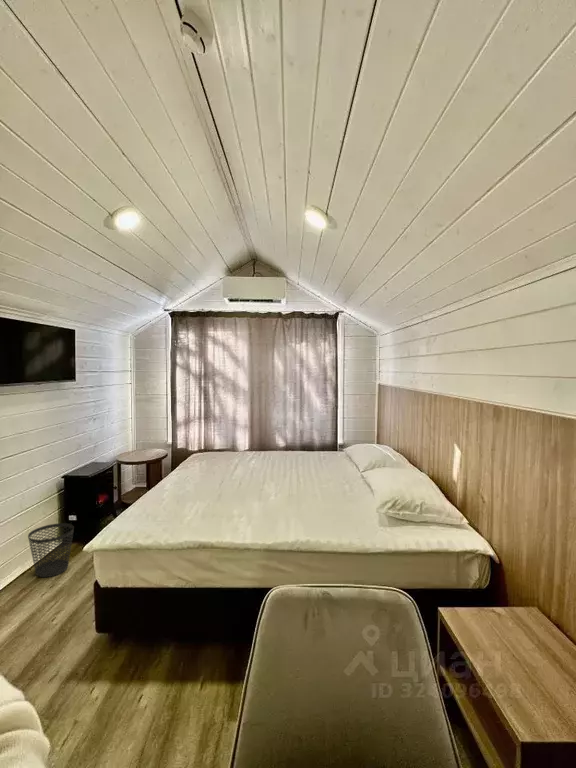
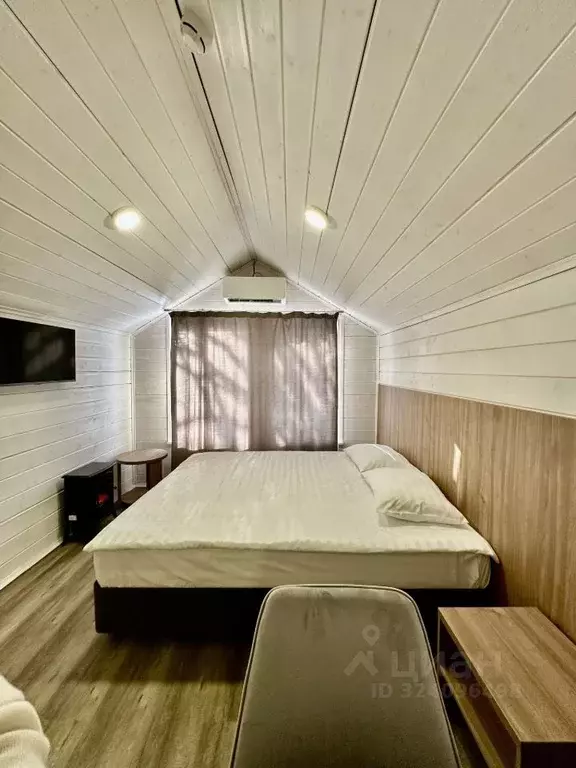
- wastebasket (52, 550)
